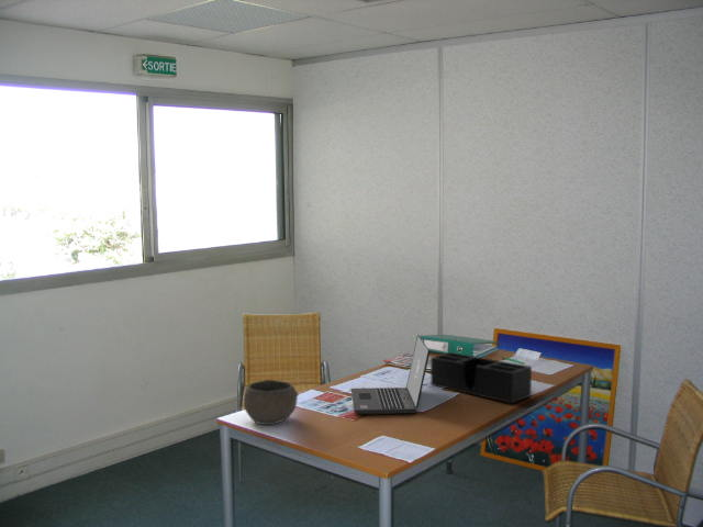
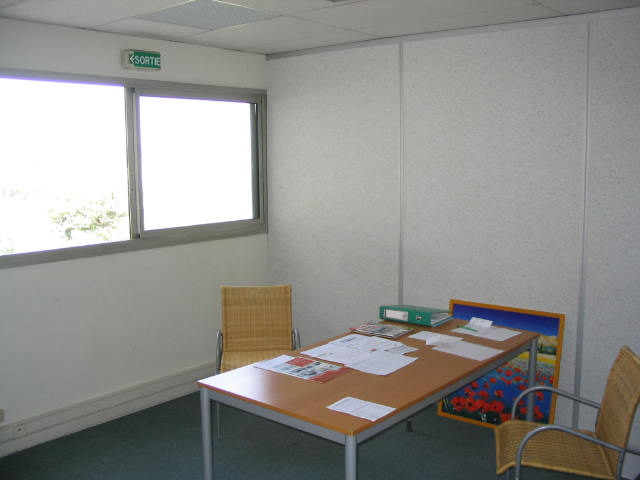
- desk organizer (479, 375)
- bowl (270, 402)
- laptop (388, 388)
